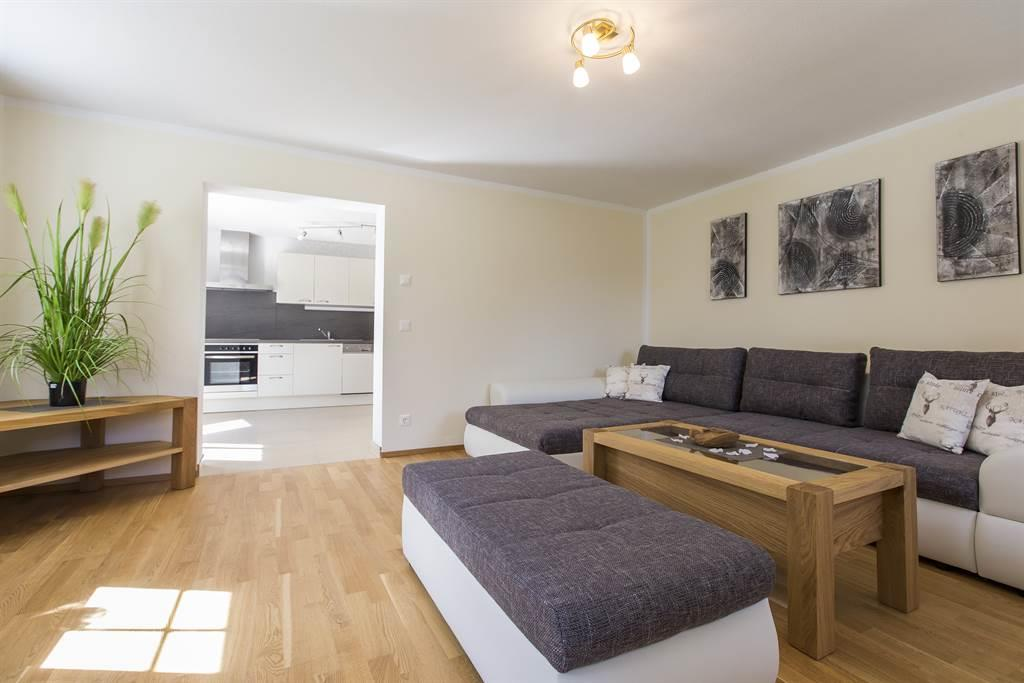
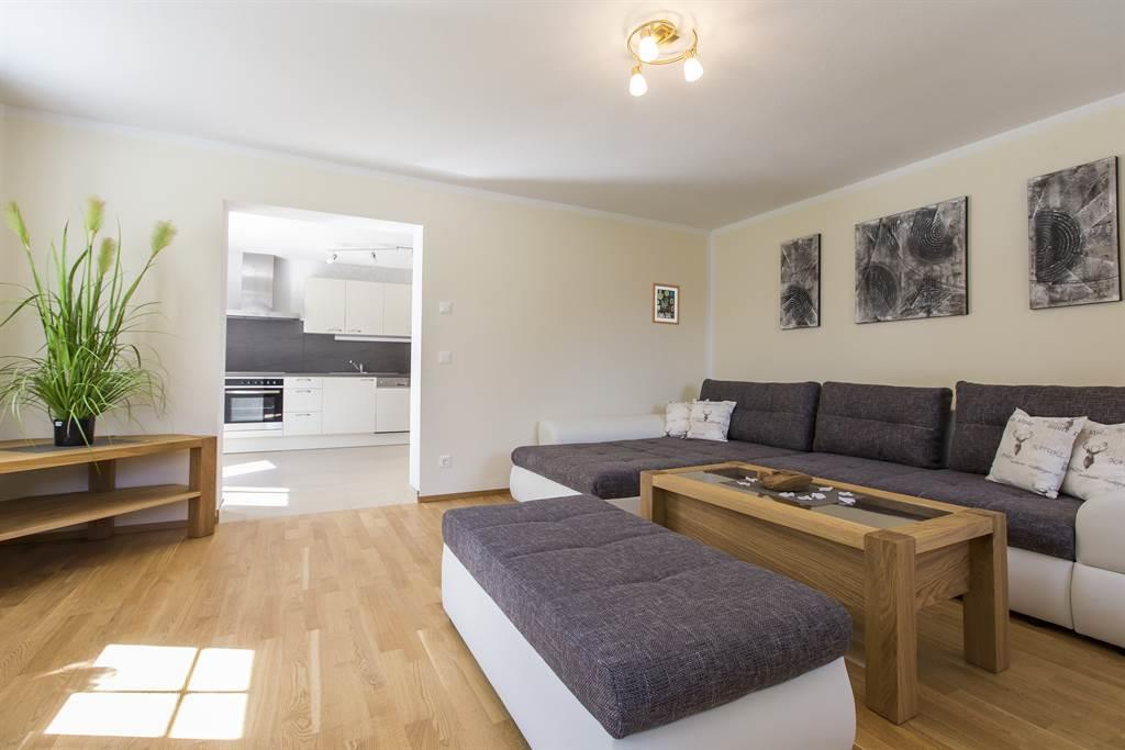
+ wall art (666, 303)
